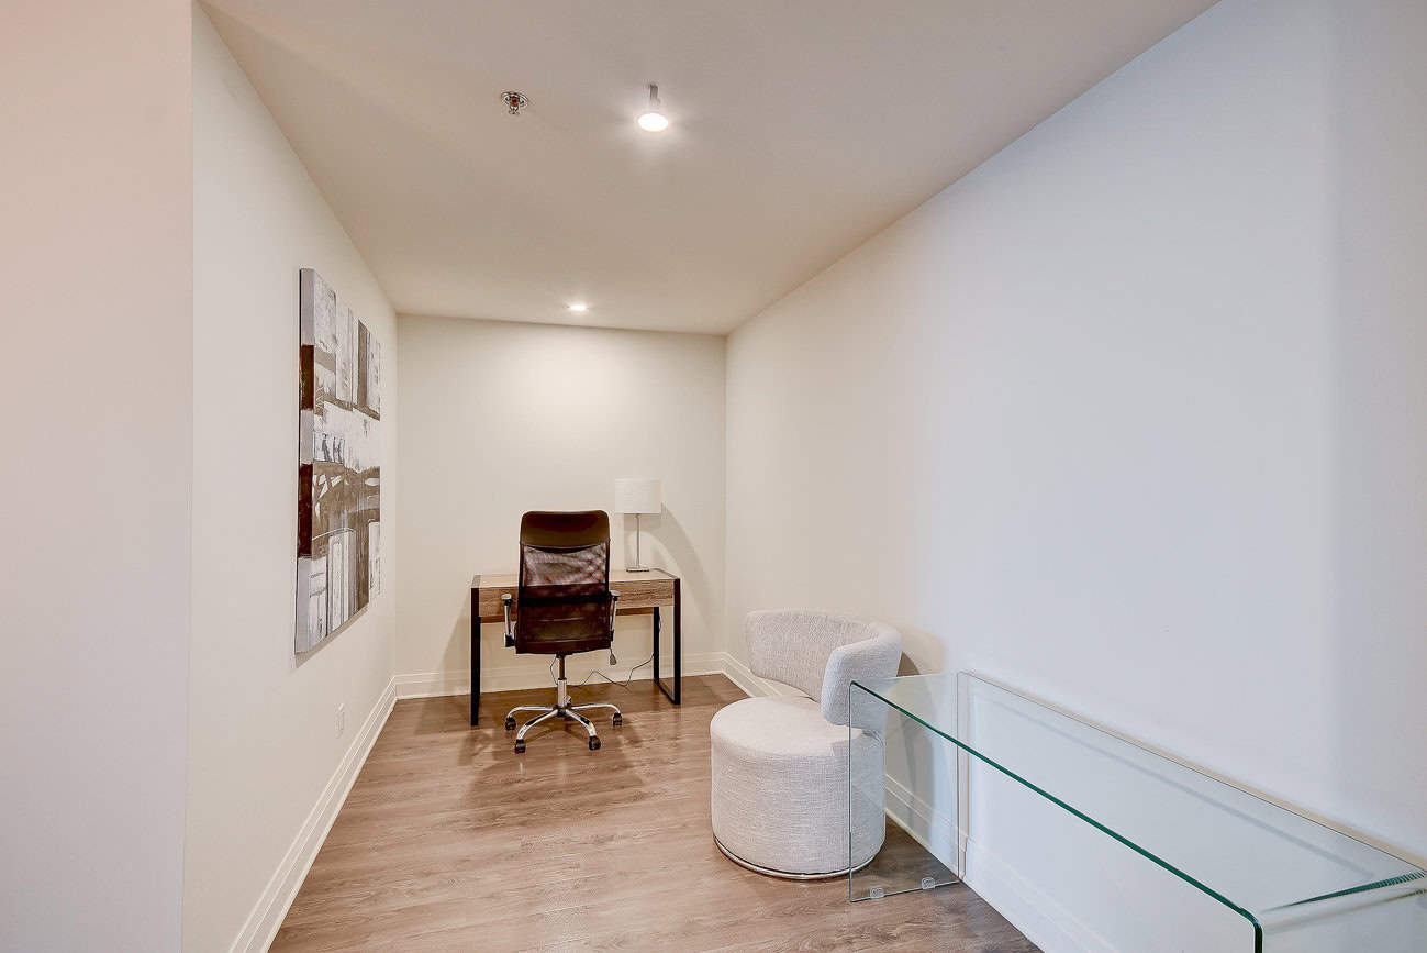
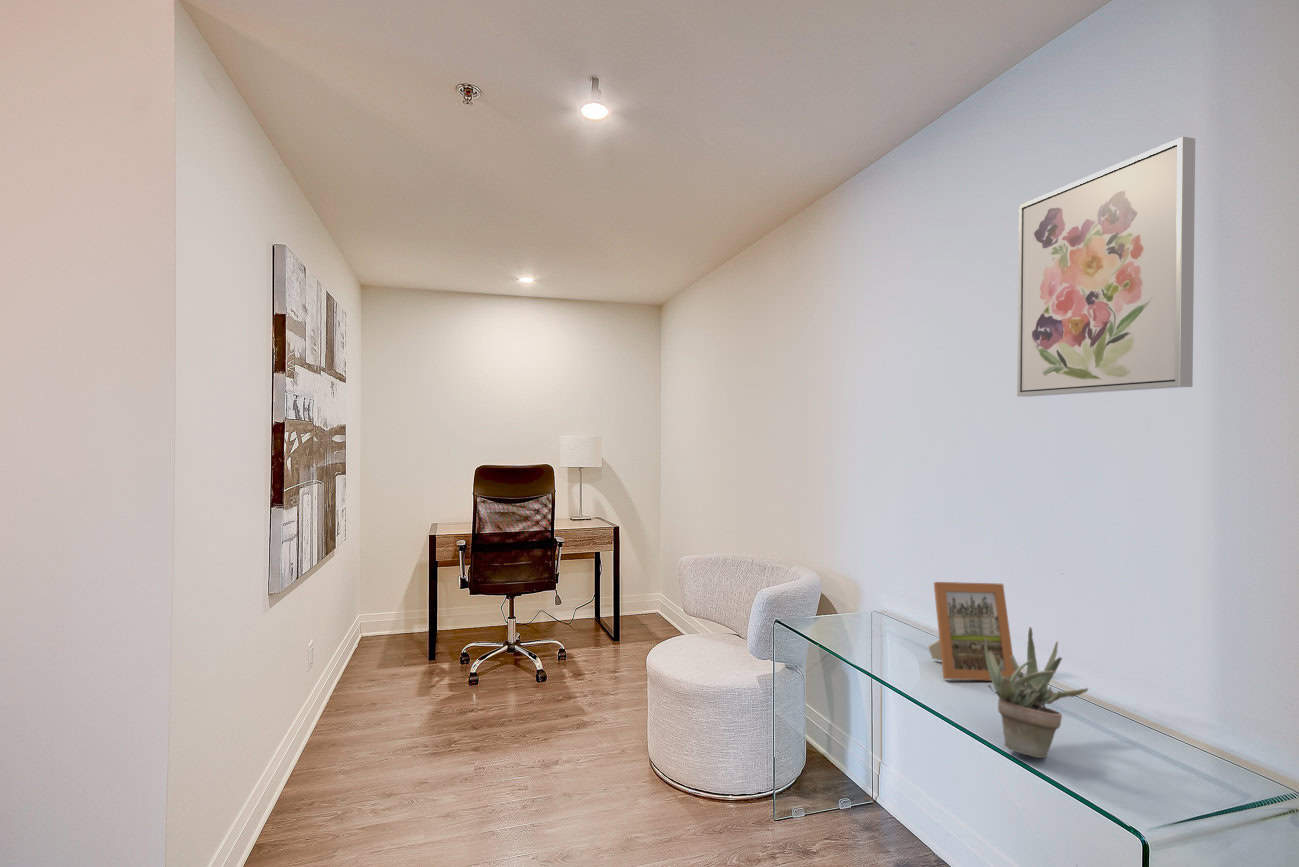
+ succulent plant (1038, 686)
+ picture frame (967, 626)
+ wall art (1094, 284)
